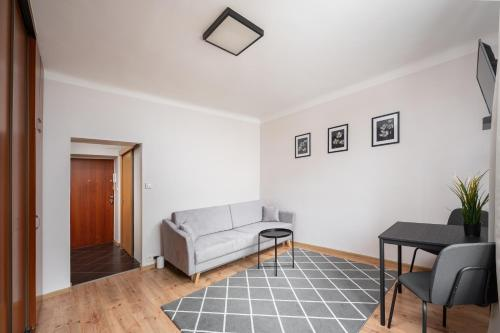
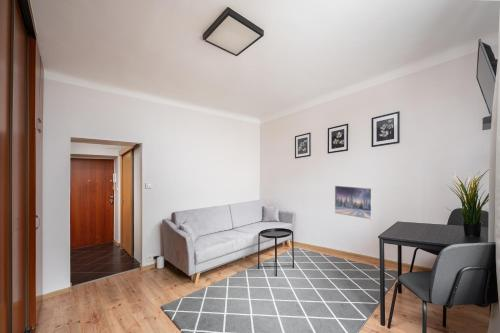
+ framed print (352, 201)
